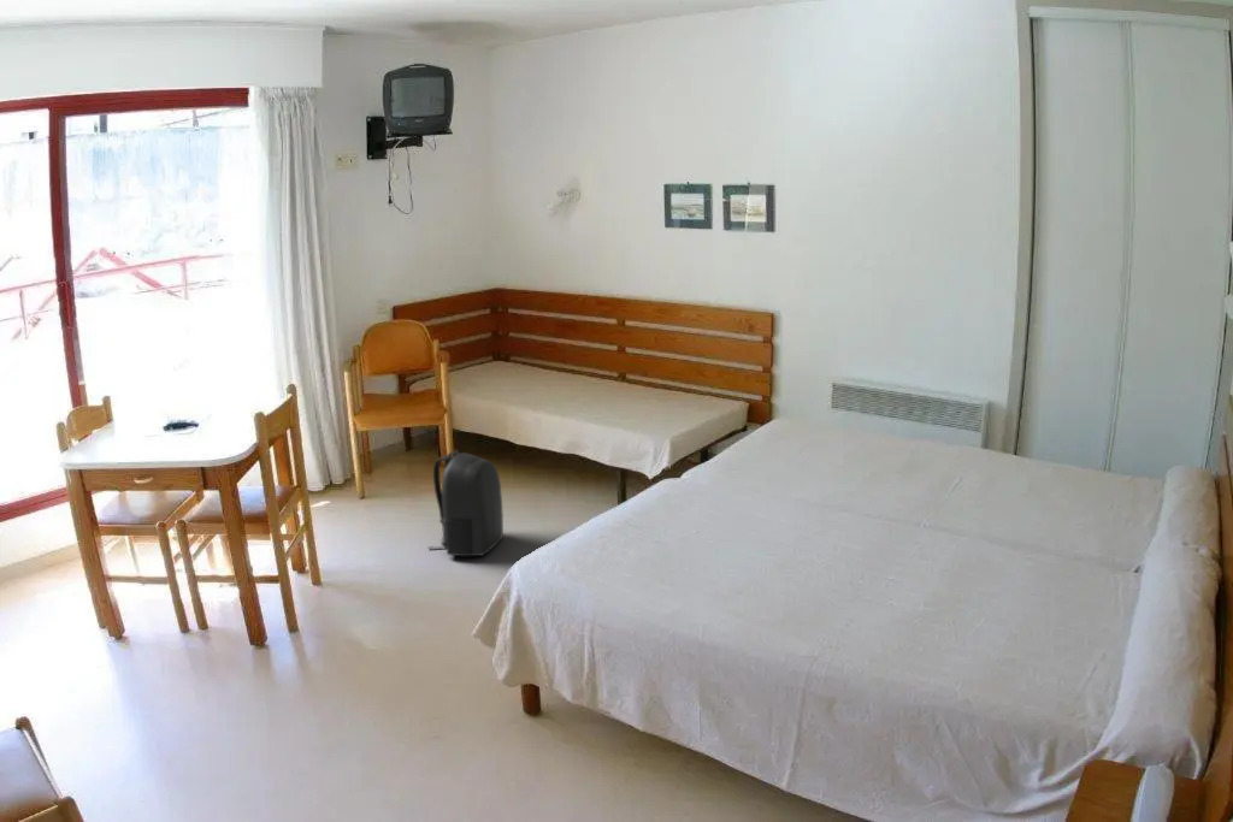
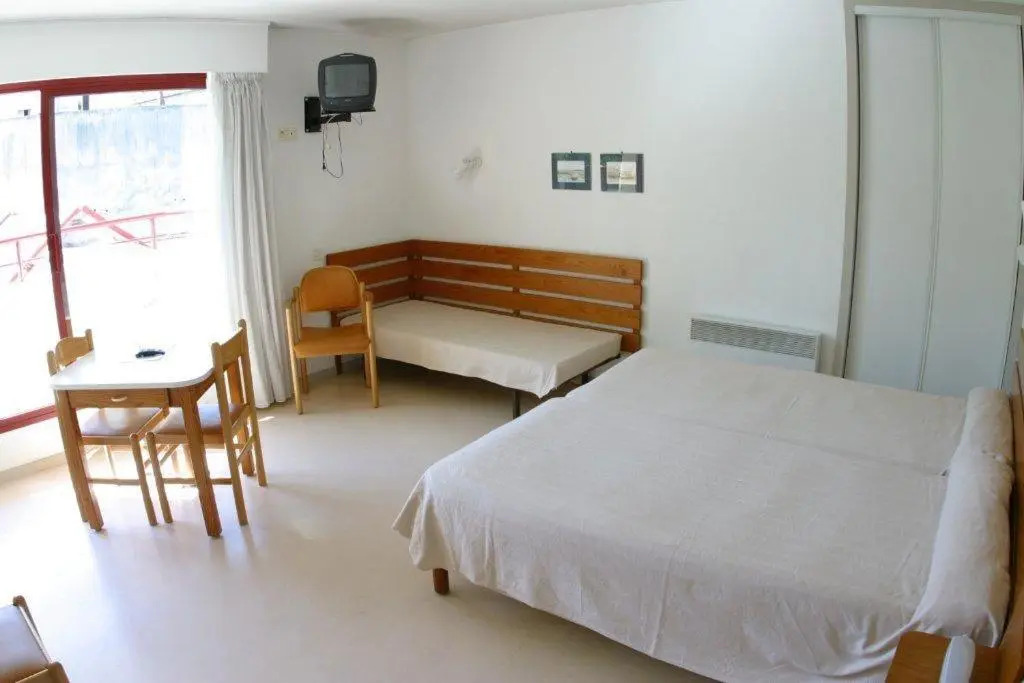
- backpack (462, 497)
